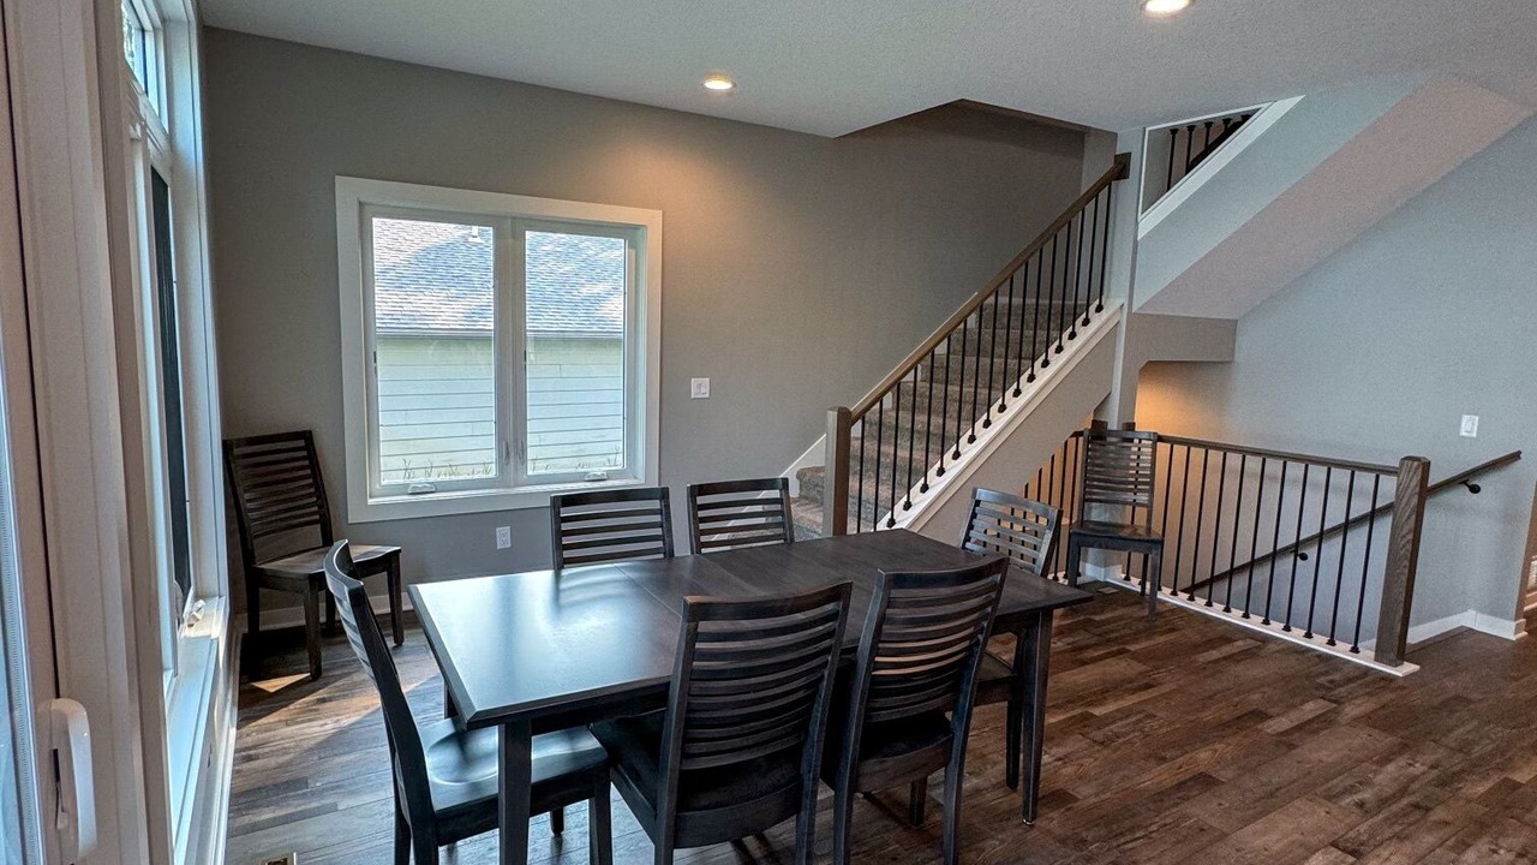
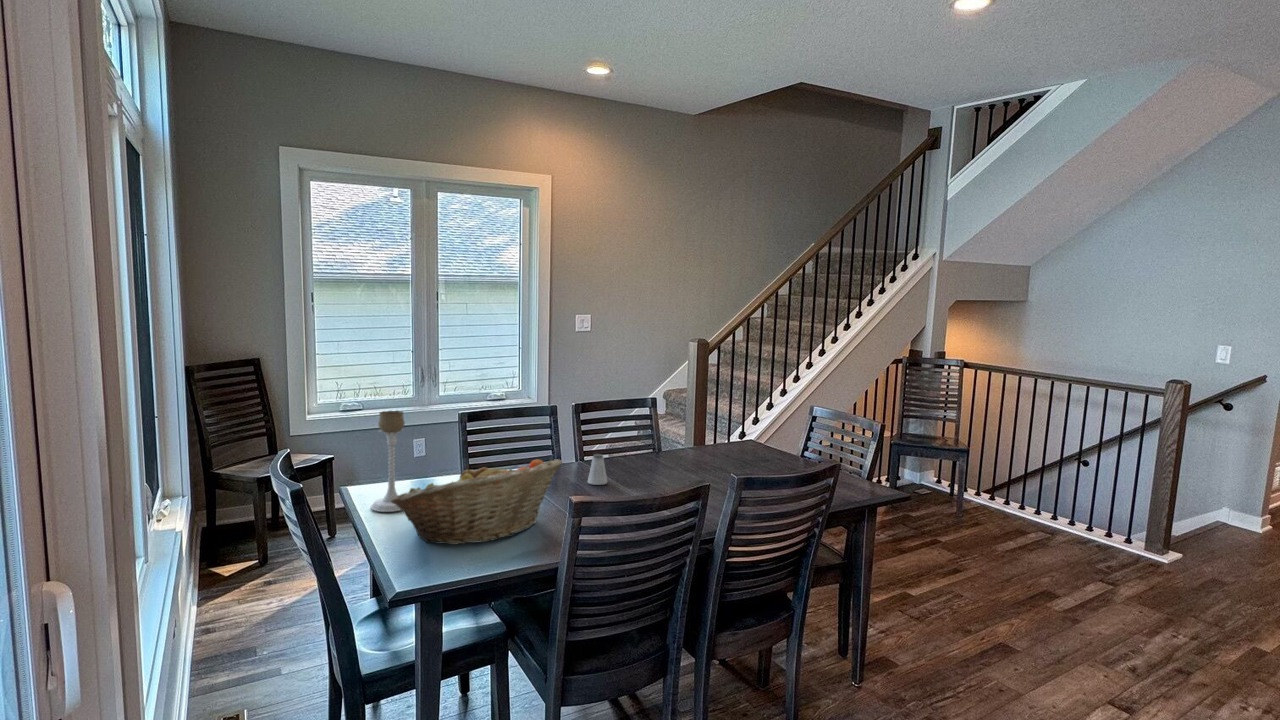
+ candle holder (391, 459)
+ saltshaker (597, 468)
+ fruit basket (481, 493)
